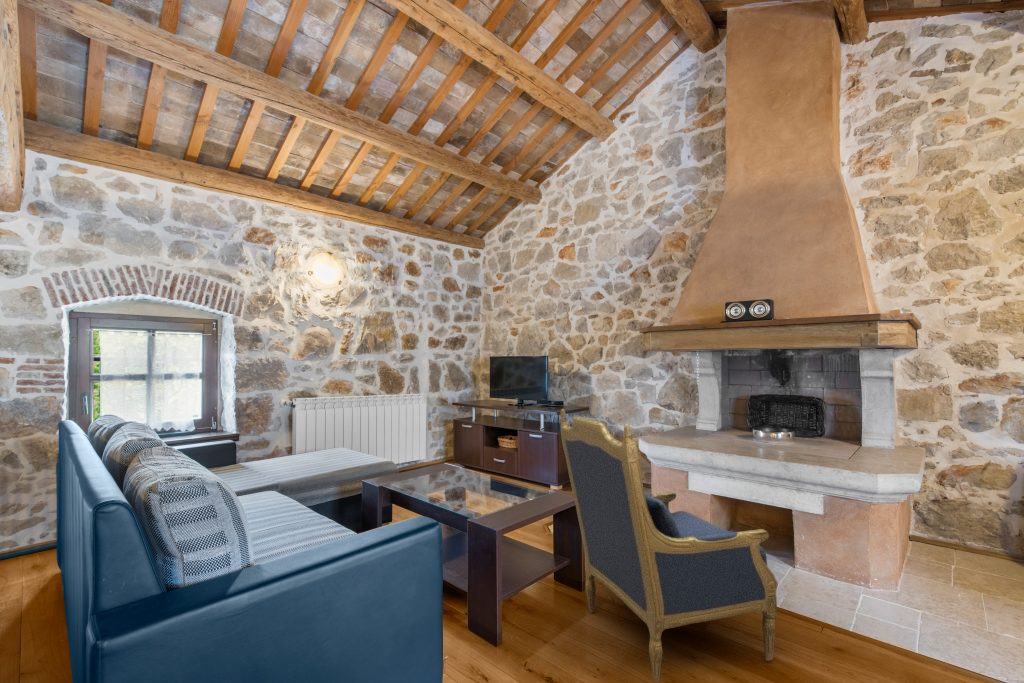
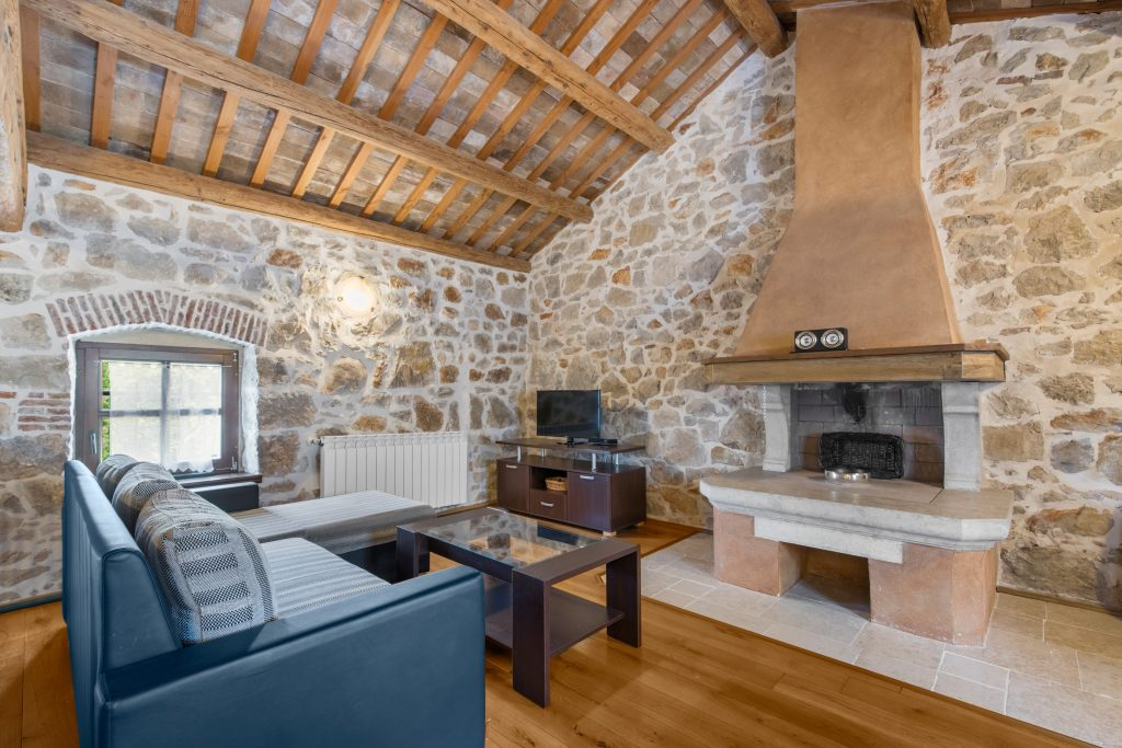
- armchair (658, 522)
